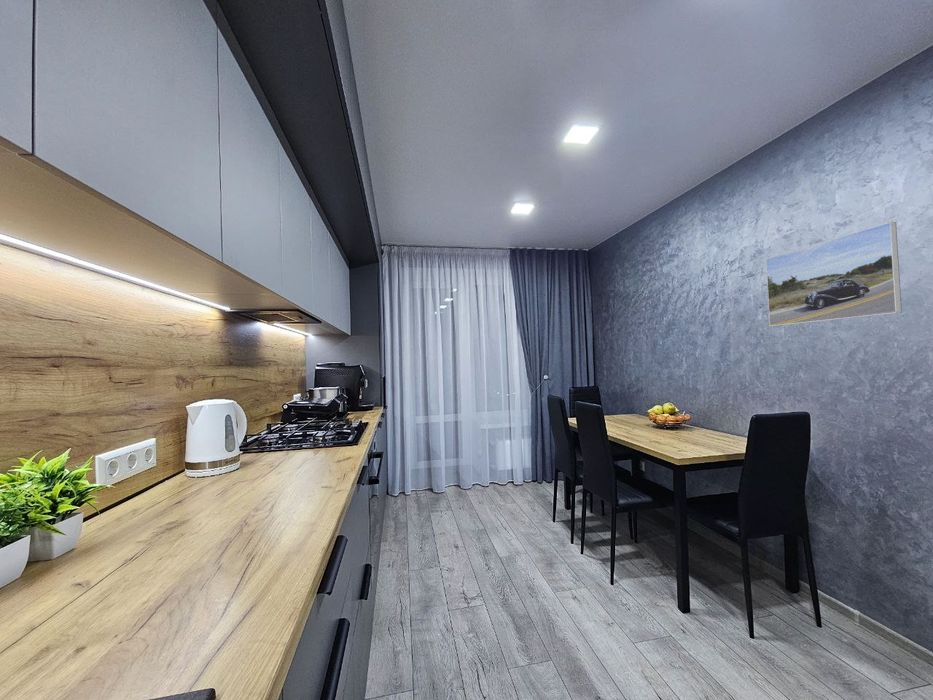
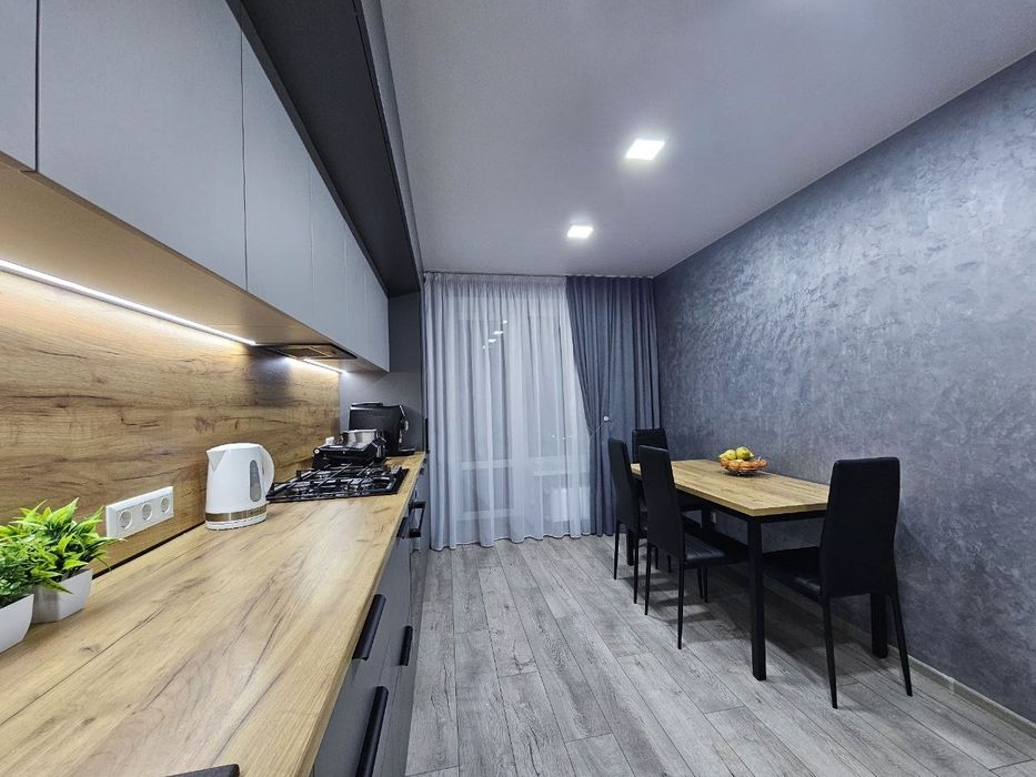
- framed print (823, 281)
